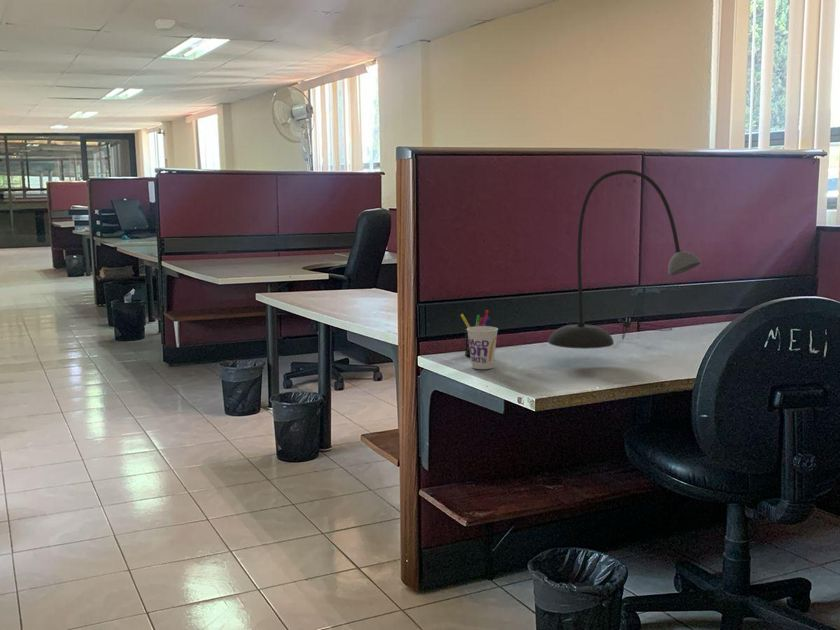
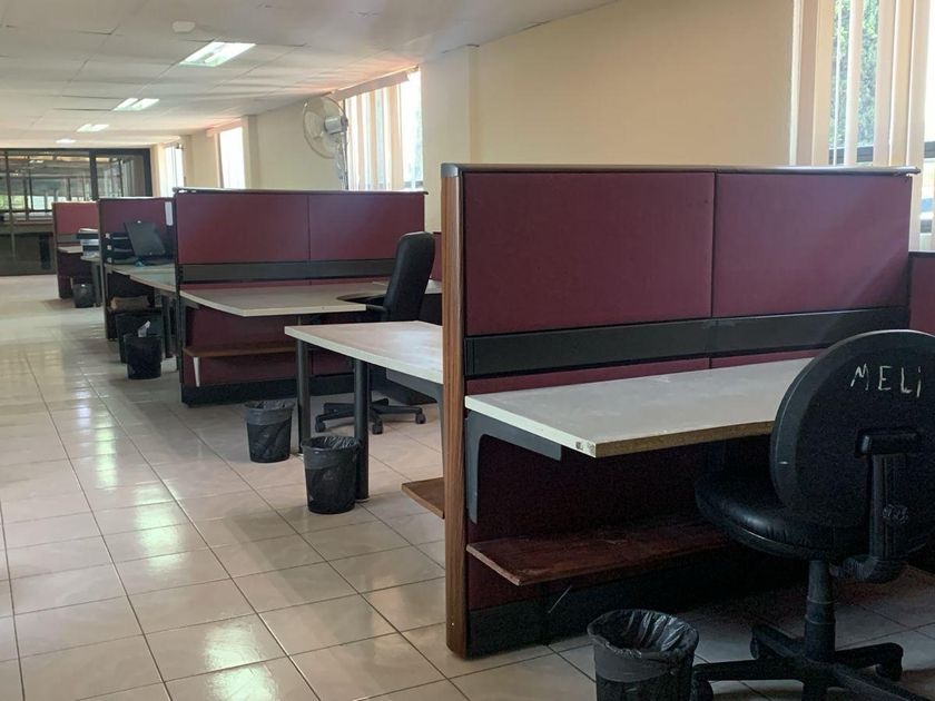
- desk lamp (668, 266)
- cup (482, 347)
- pen holder (477, 325)
